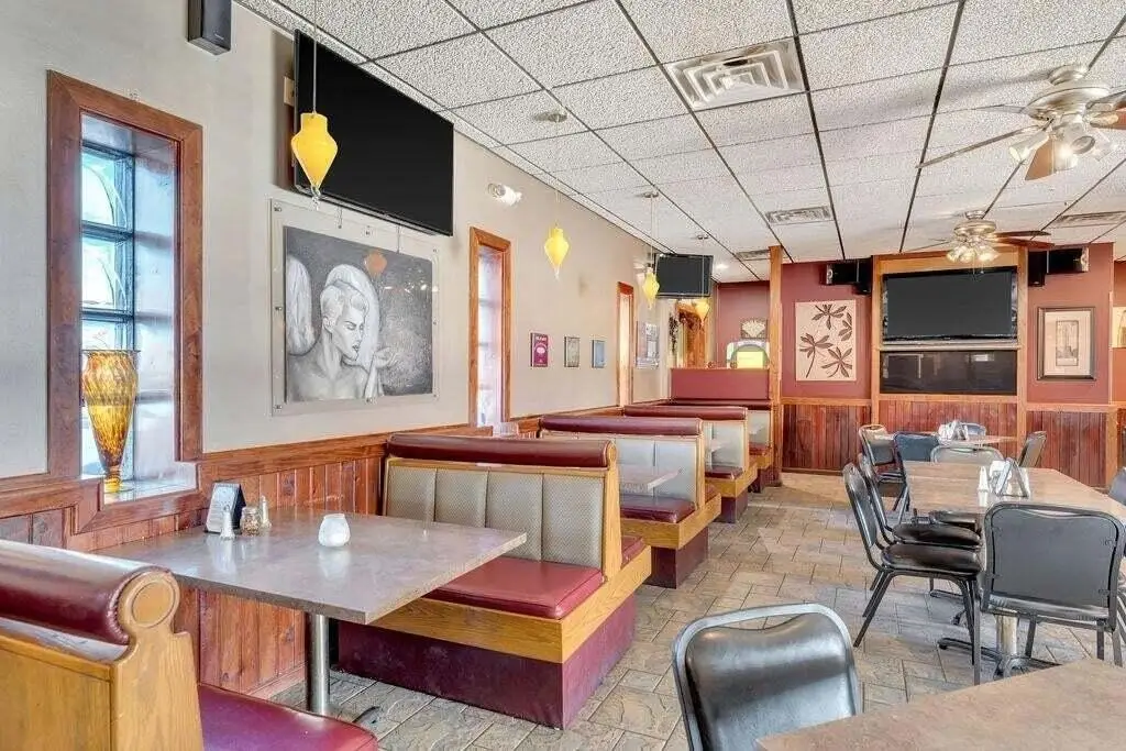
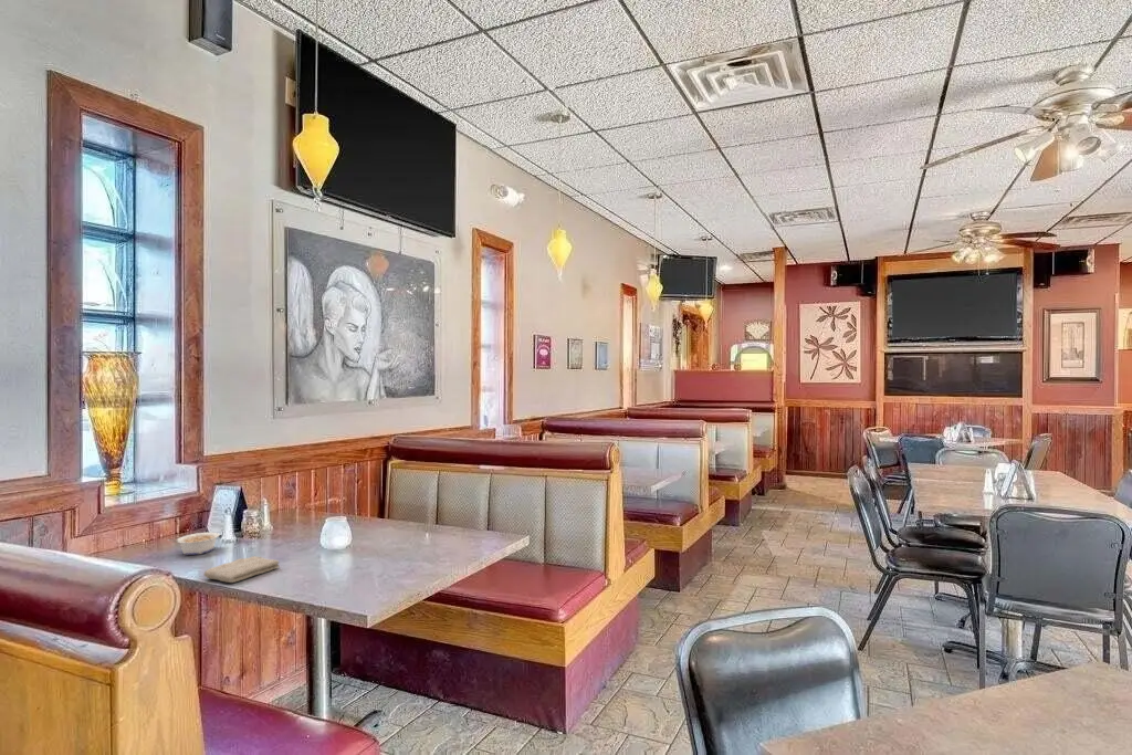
+ washcloth (243, 568)
+ legume (197, 543)
